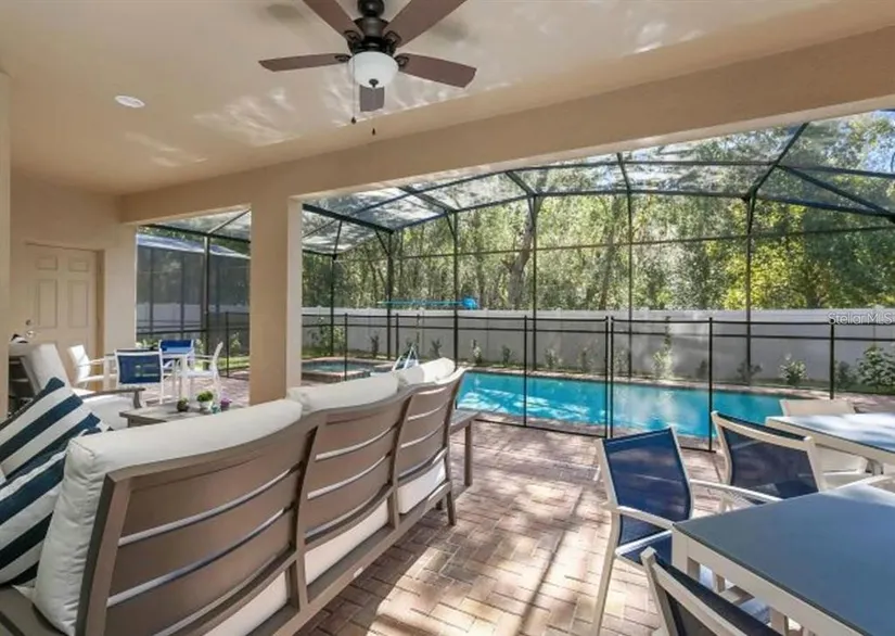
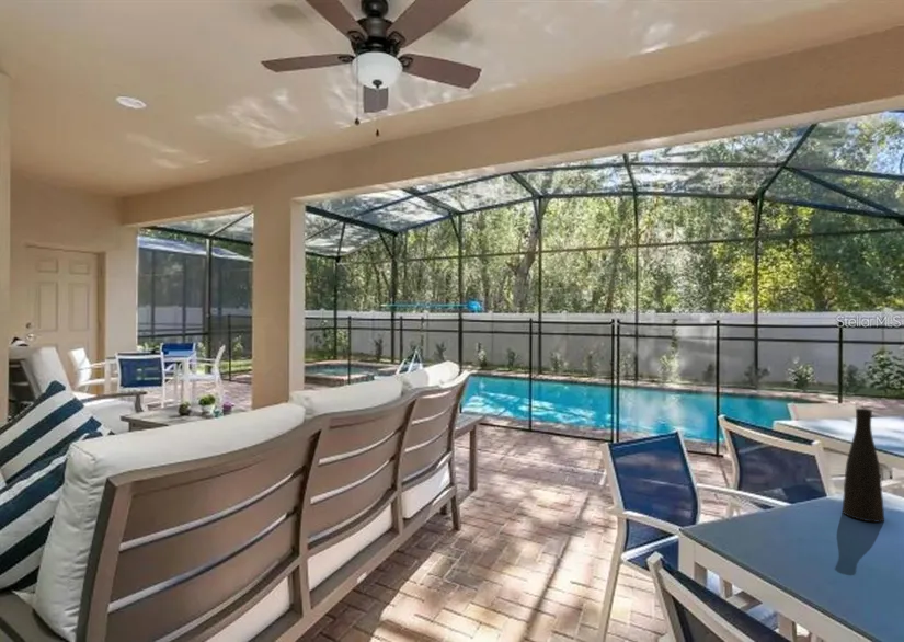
+ vase (863, 462)
